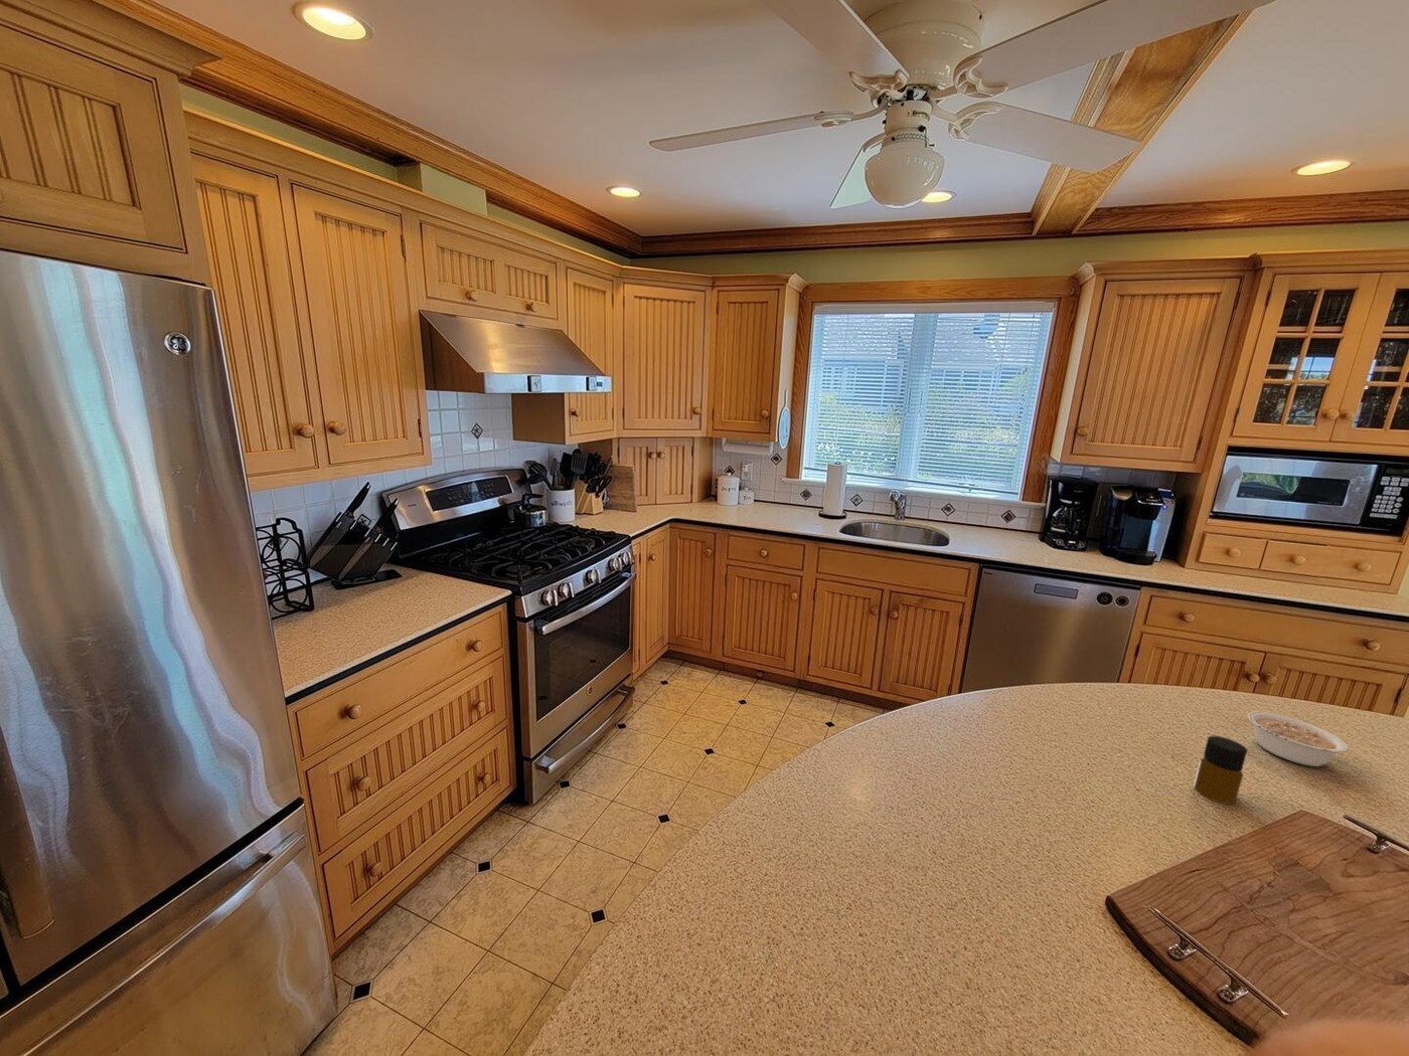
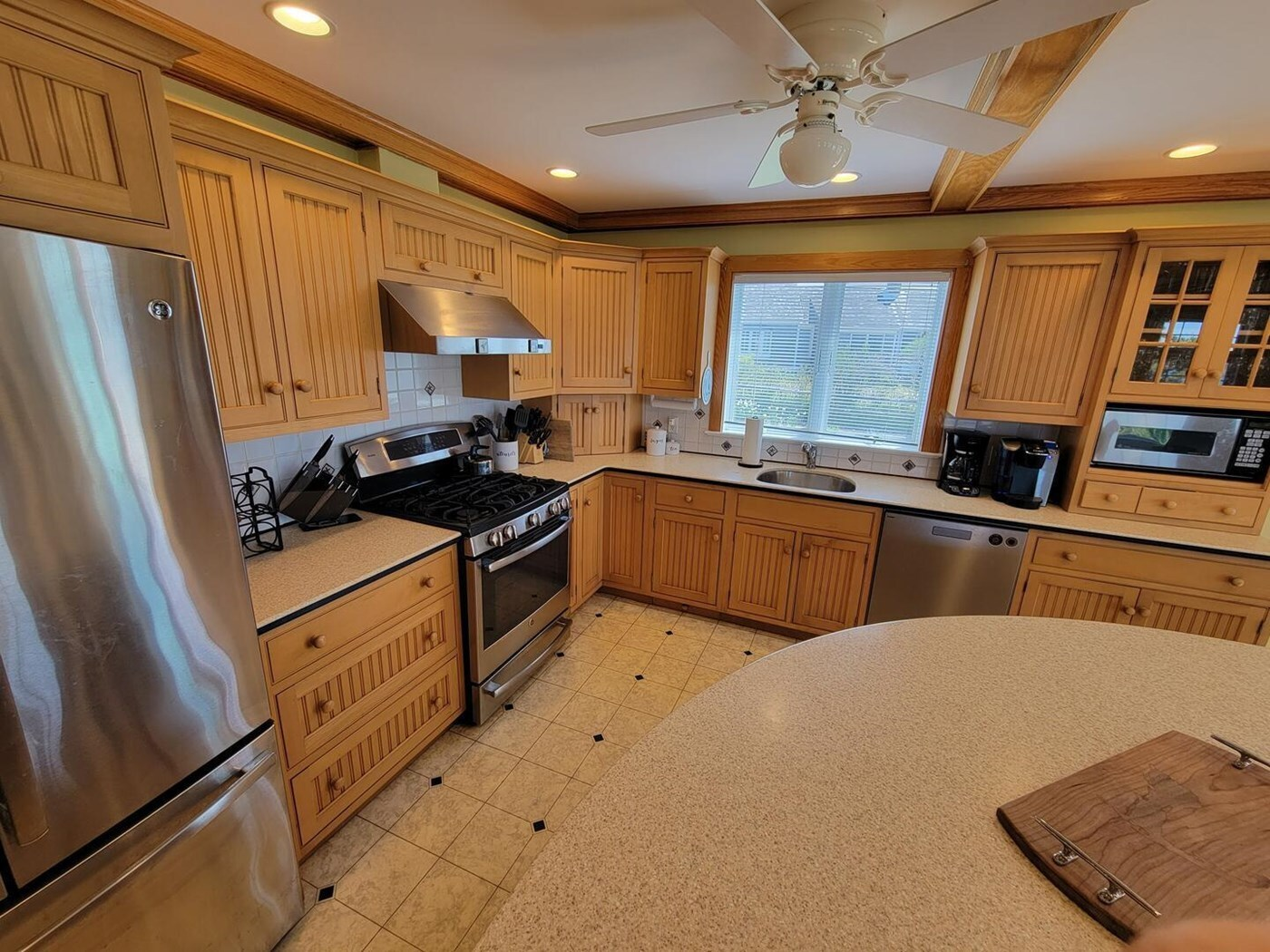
- bottle (1219, 770)
- legume (1296, 740)
